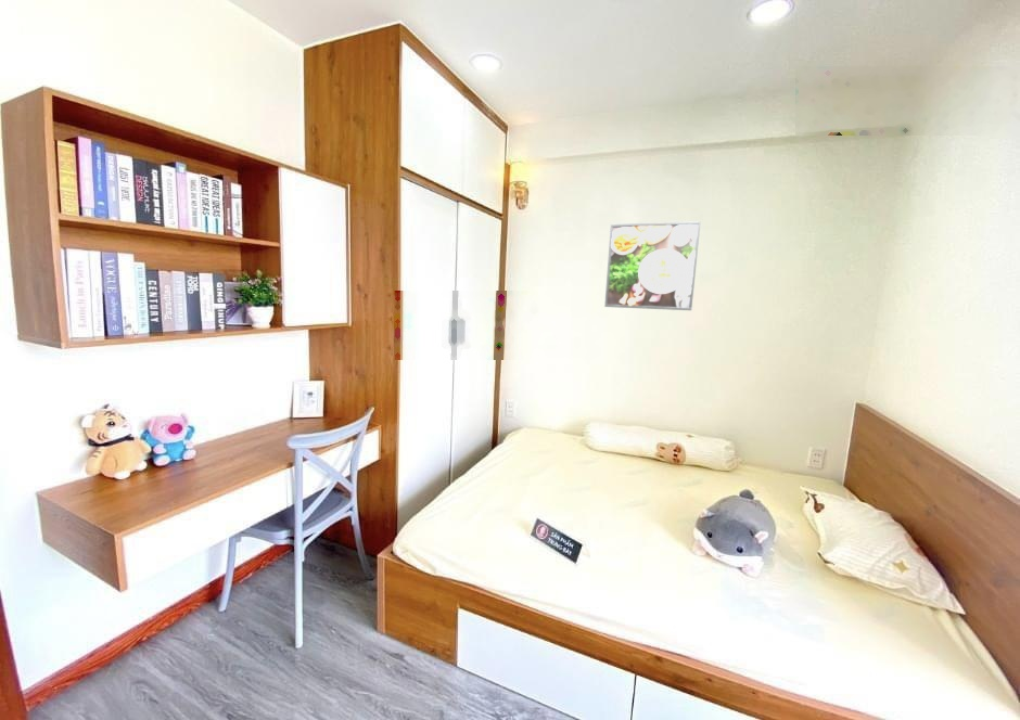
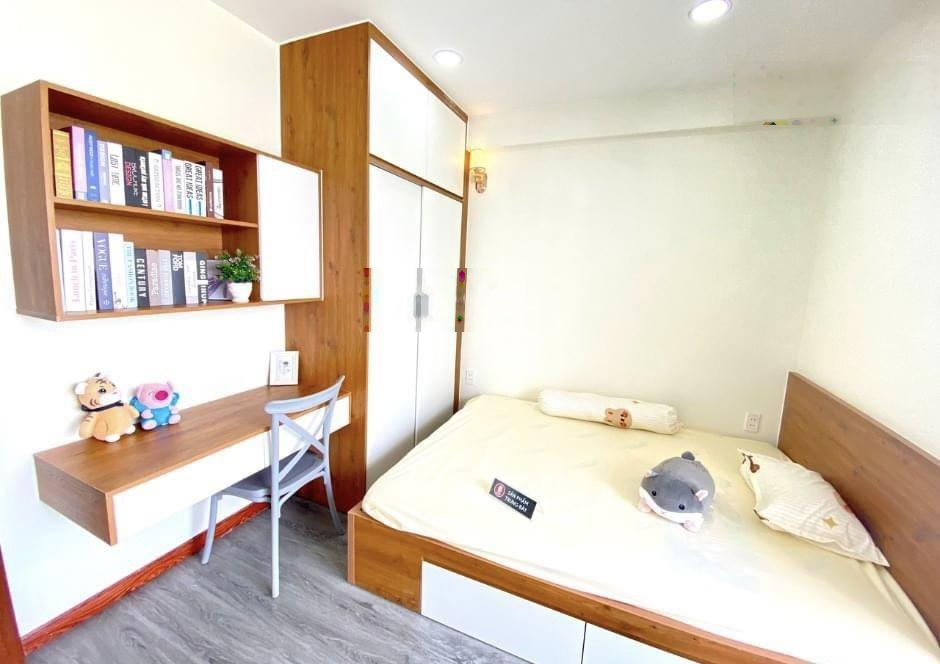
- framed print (650, 266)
